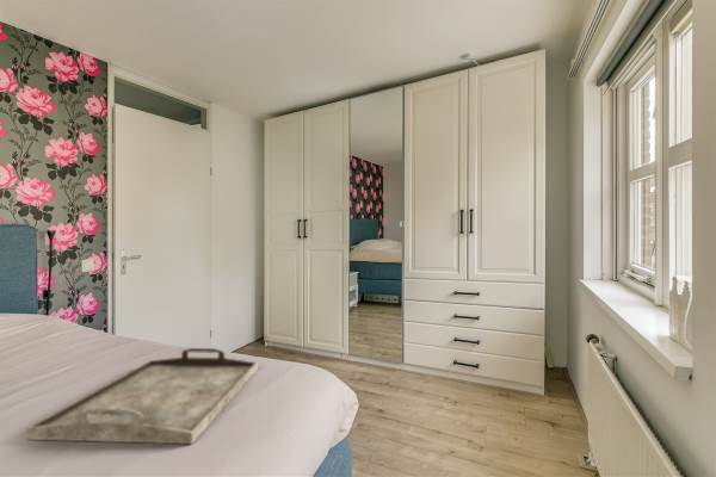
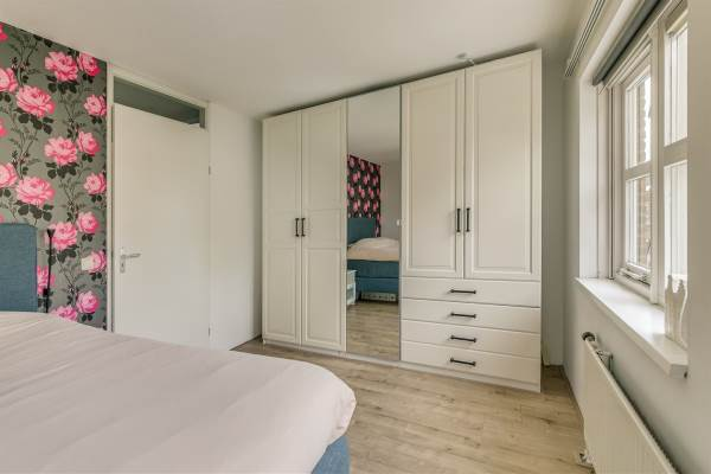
- serving tray (166, 384)
